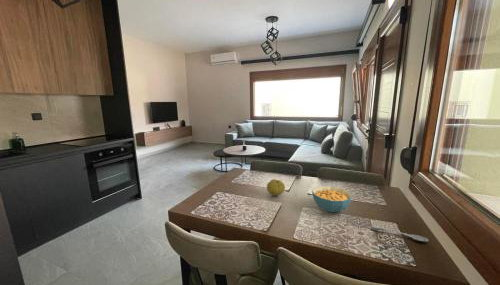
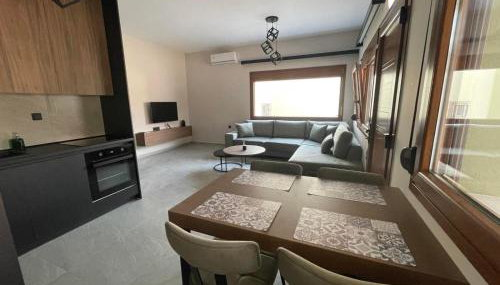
- soupspoon (398, 232)
- fruit (275, 187)
- cereal bowl (331, 201)
